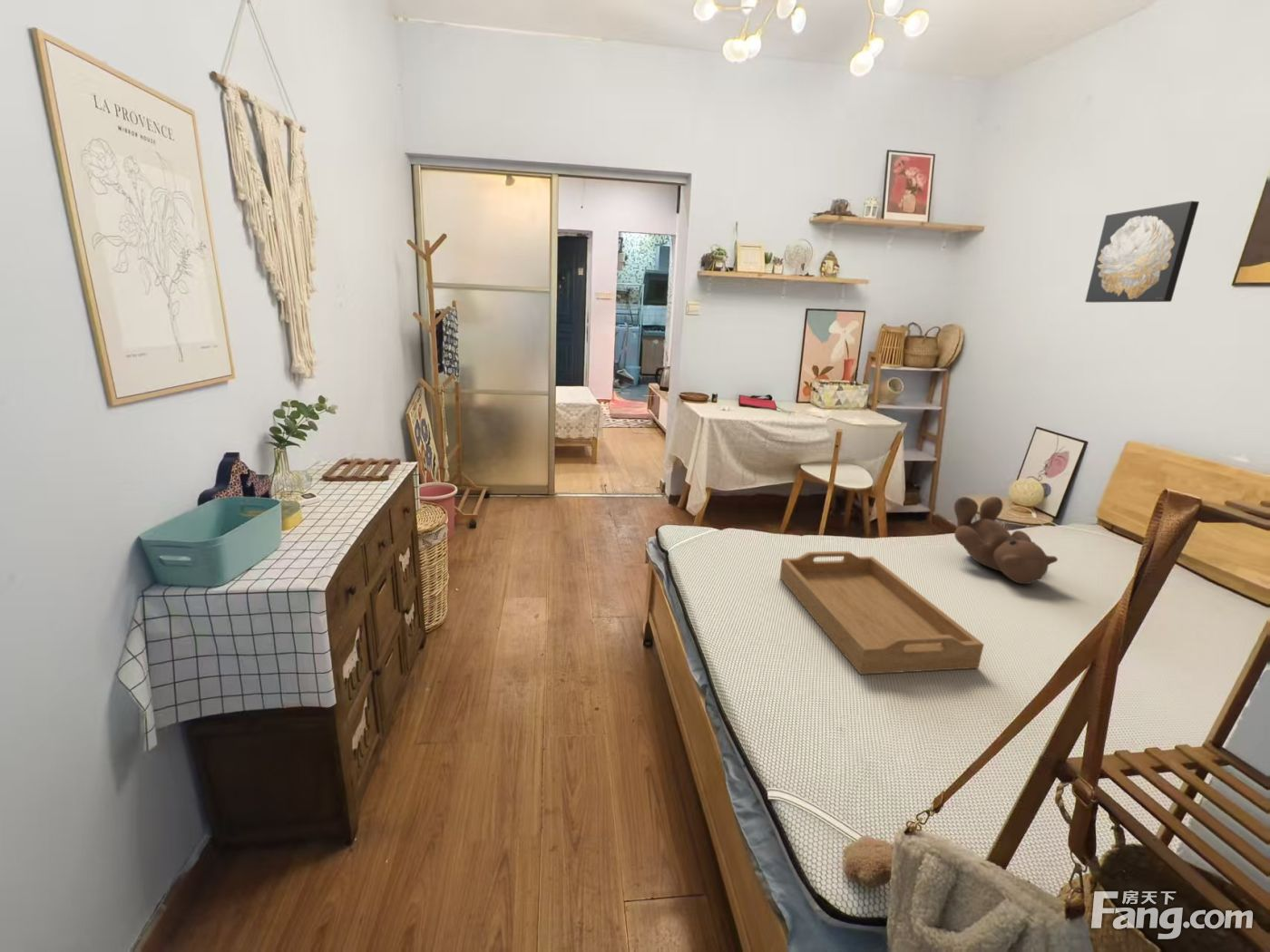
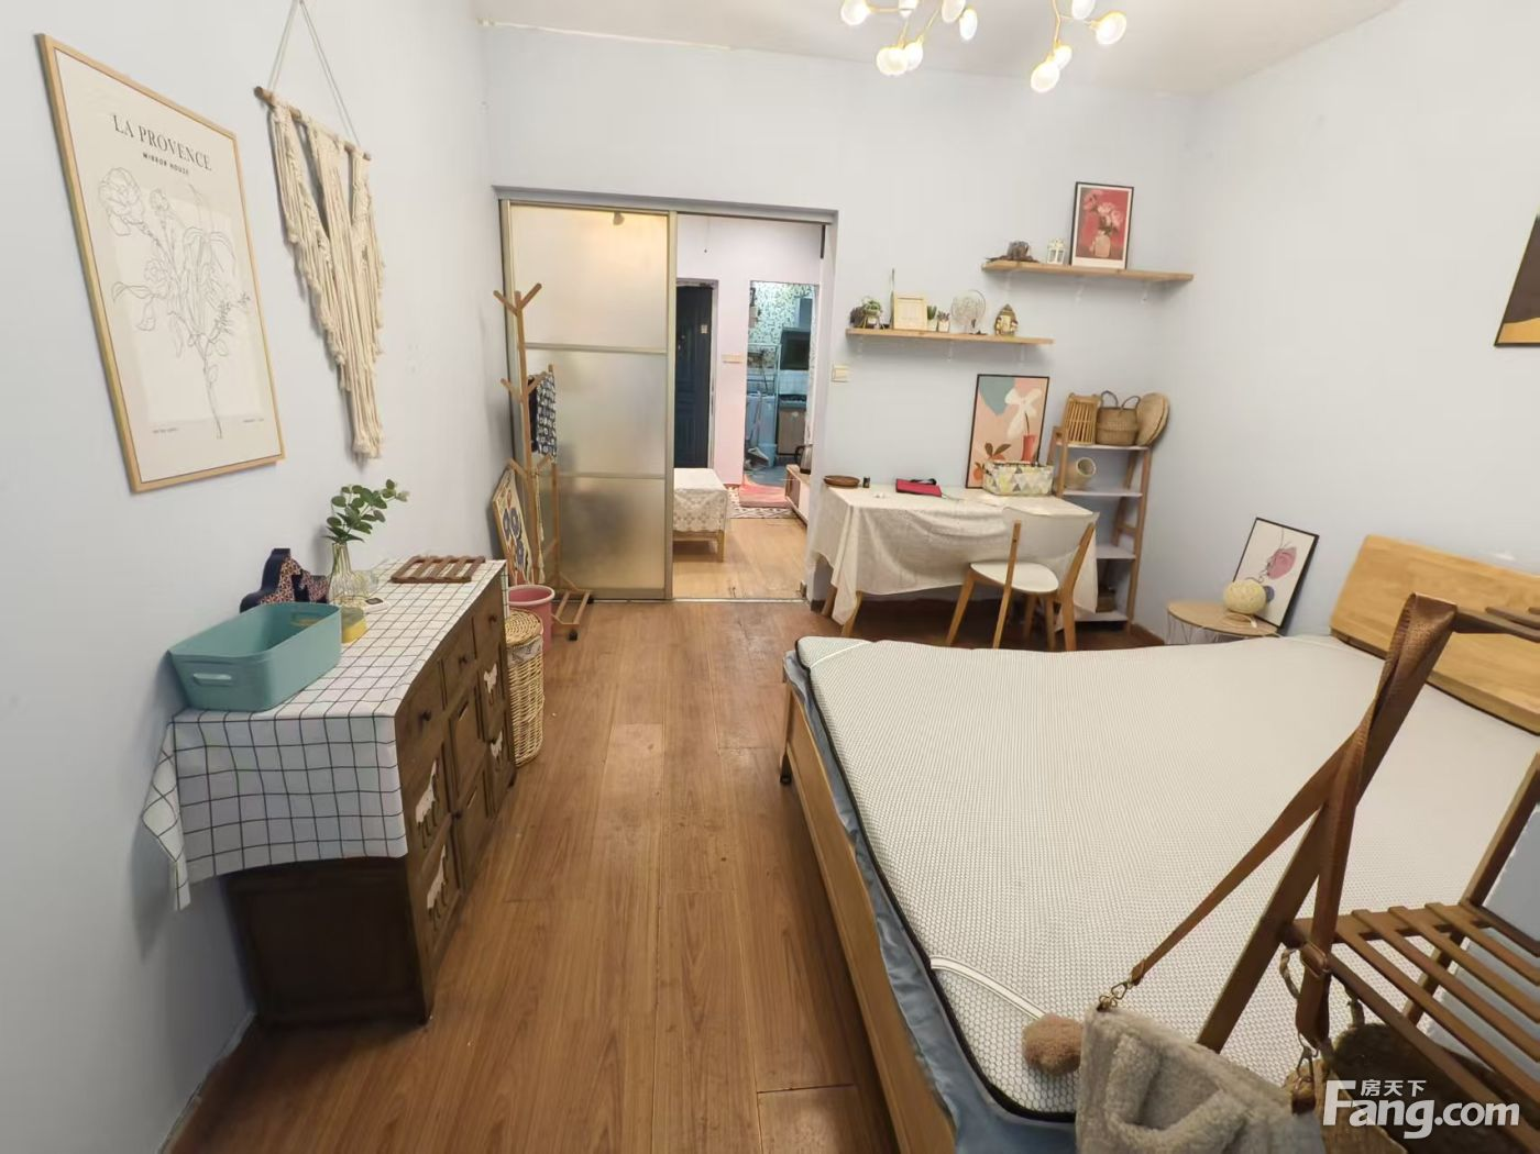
- serving tray (867, 602)
- wall art (1137, 256)
- teddy bear (1002, 539)
